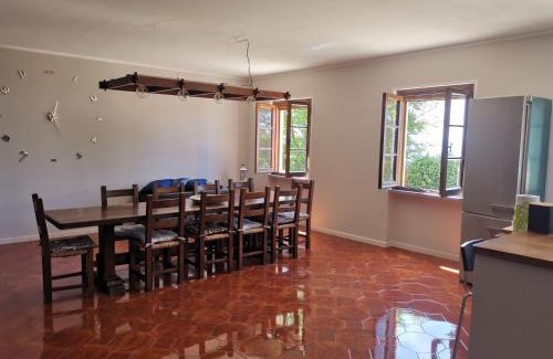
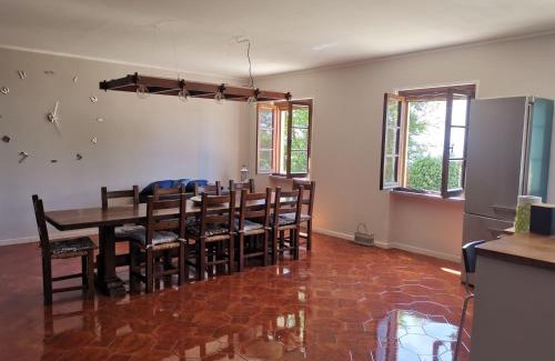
+ basket (364, 233)
